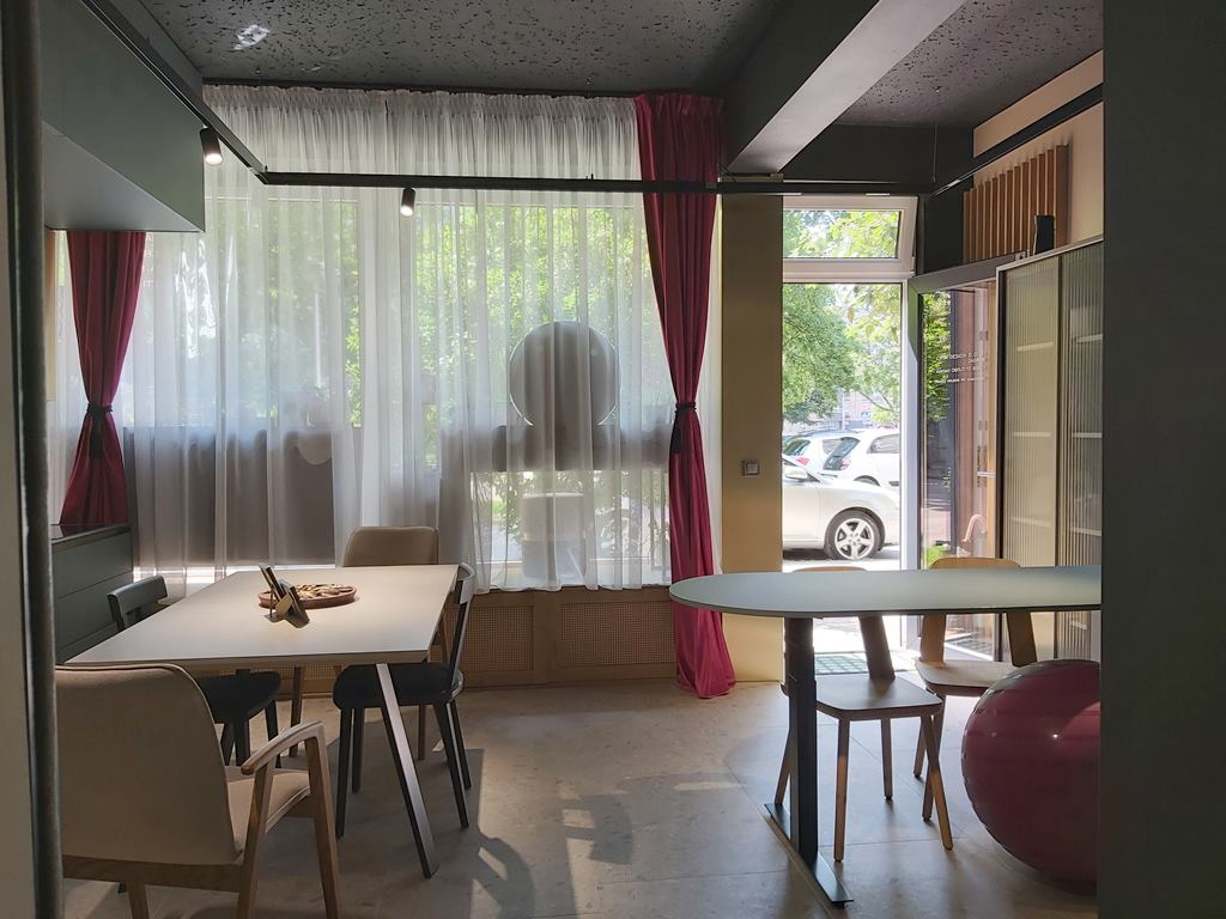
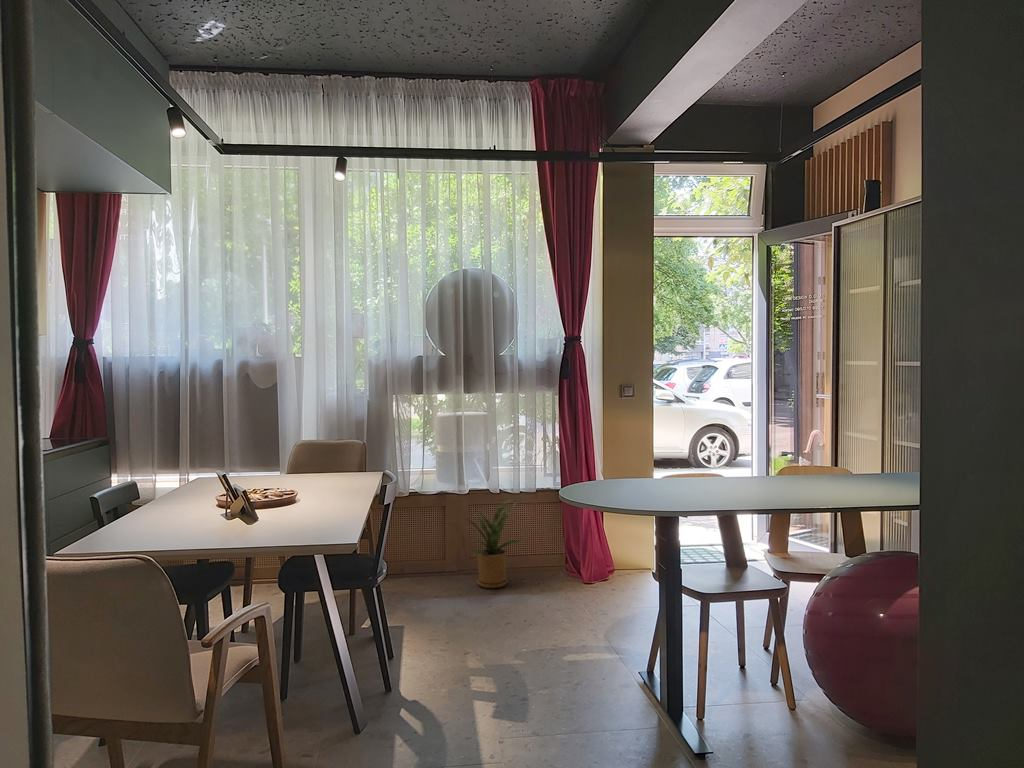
+ house plant (489, 542)
